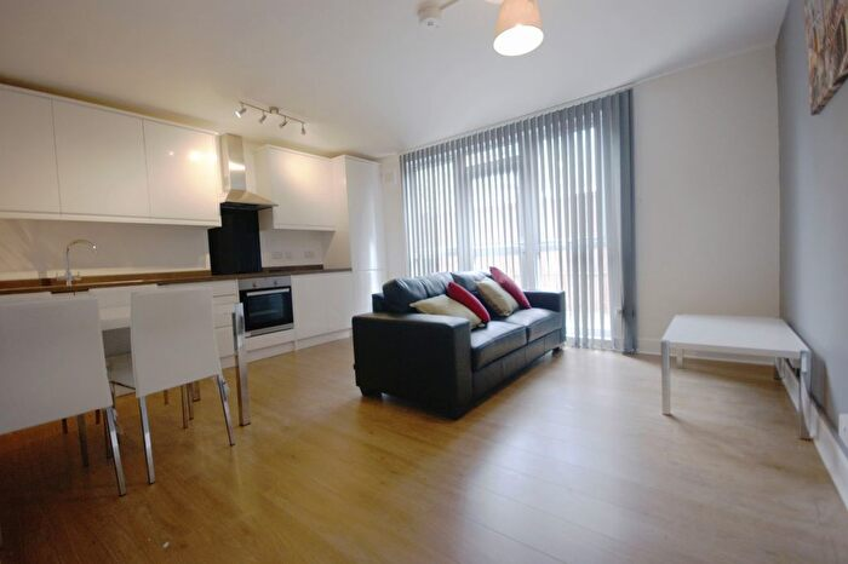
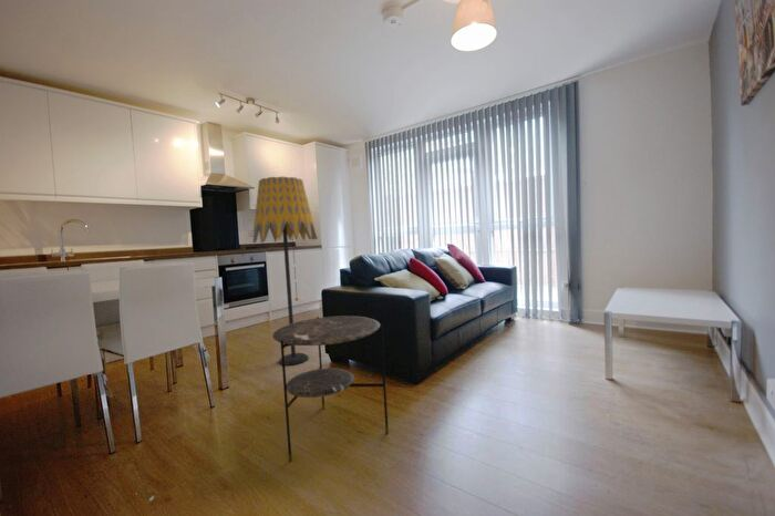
+ floor lamp (287, 271)
+ side table (332, 379)
